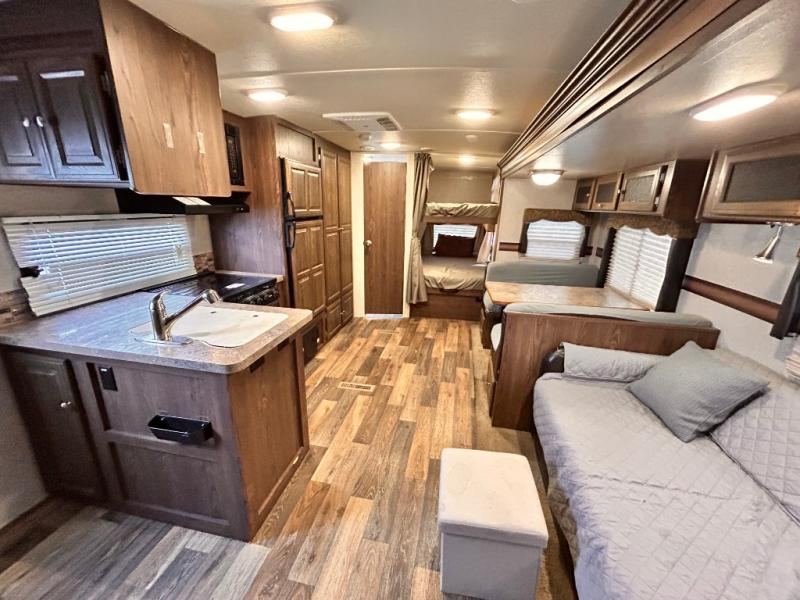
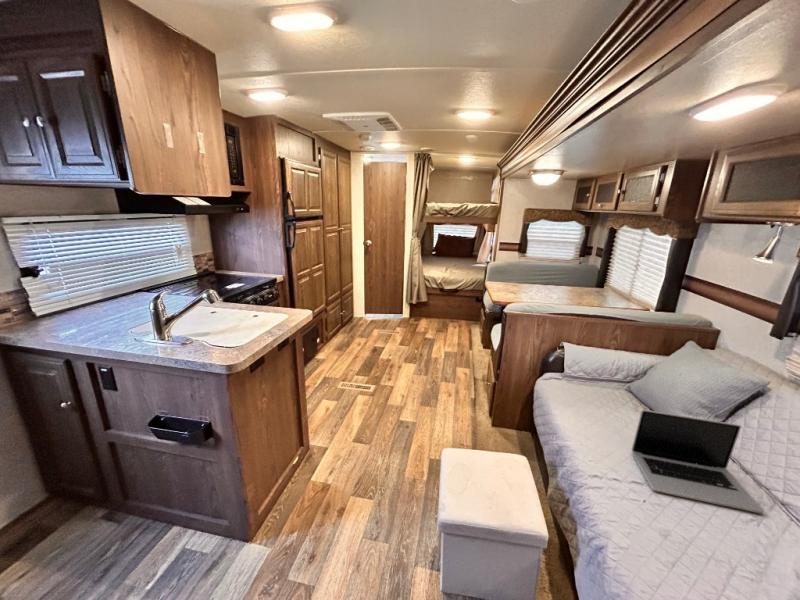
+ laptop (697, 457)
